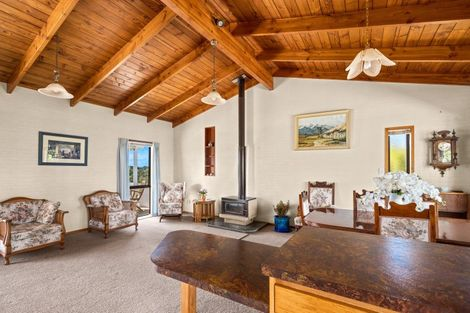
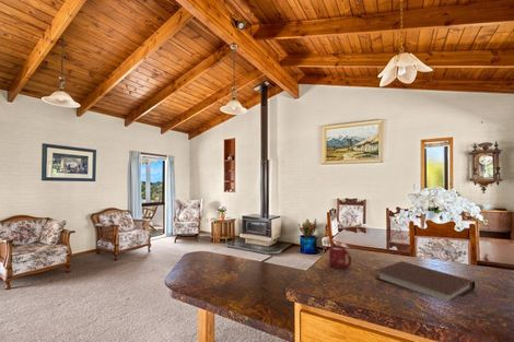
+ notebook (422, 279)
+ cup (340, 257)
